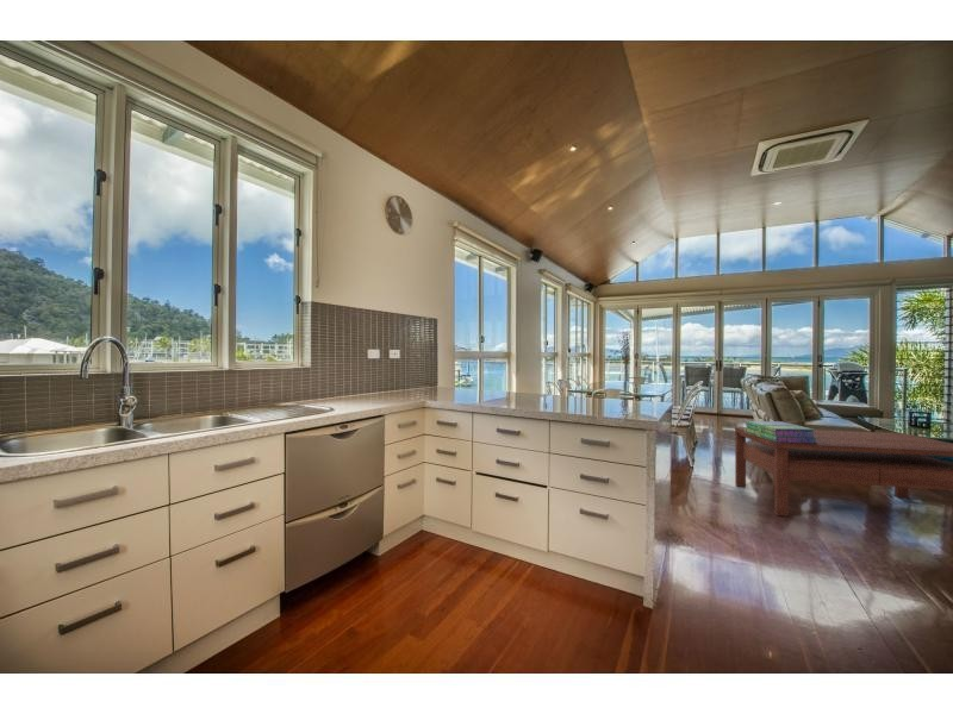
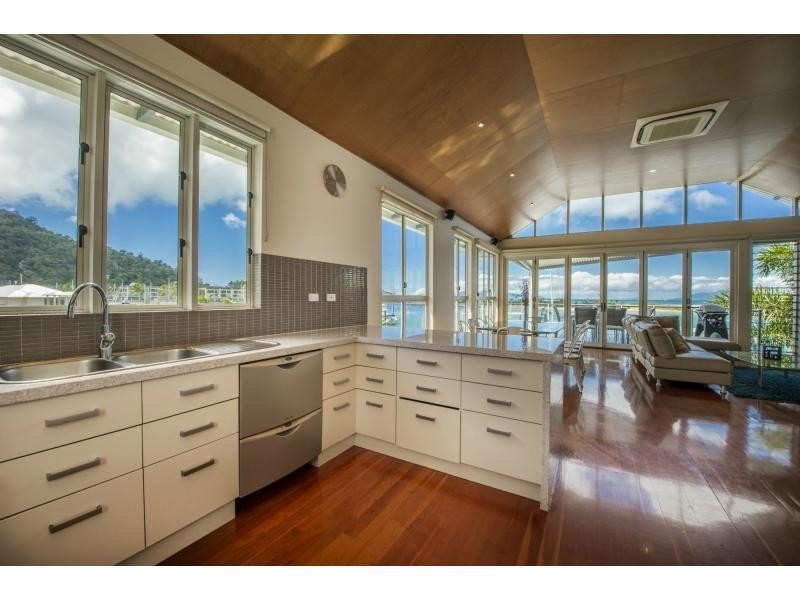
- stack of books (778, 431)
- coffee table (845, 471)
